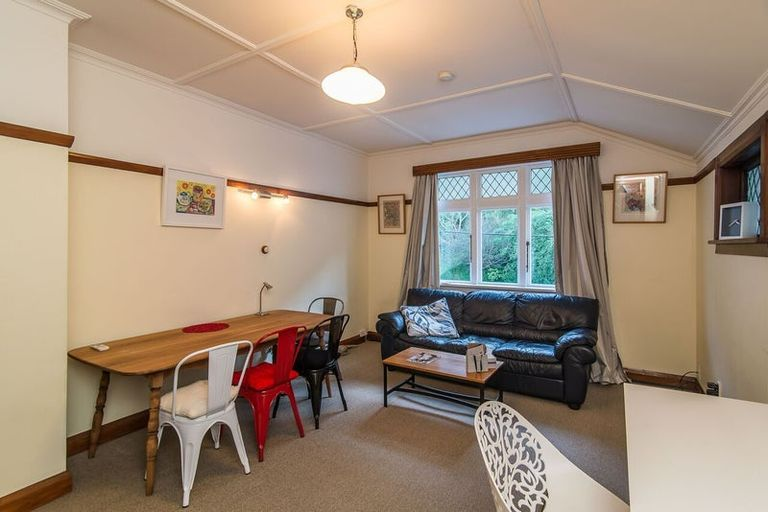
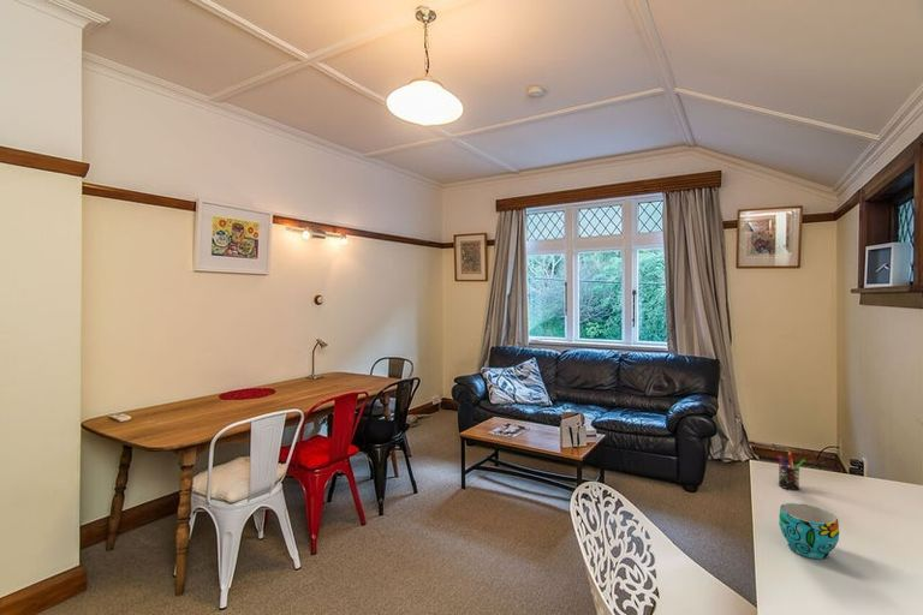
+ pen holder (791, 468)
+ cup (804, 530)
